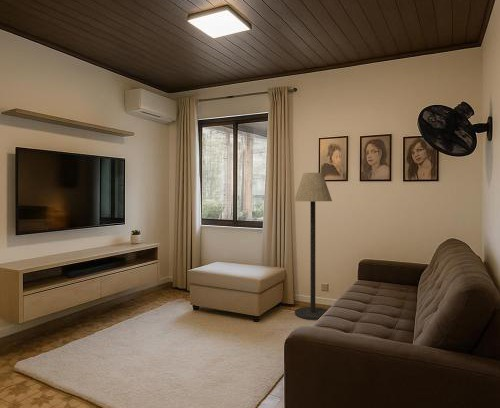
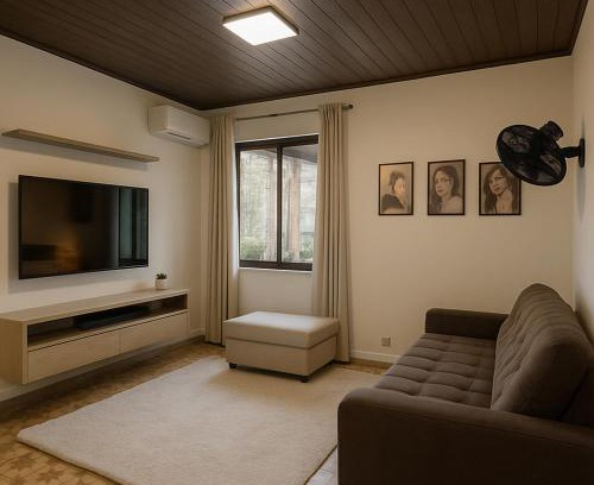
- floor lamp (312, 243)
